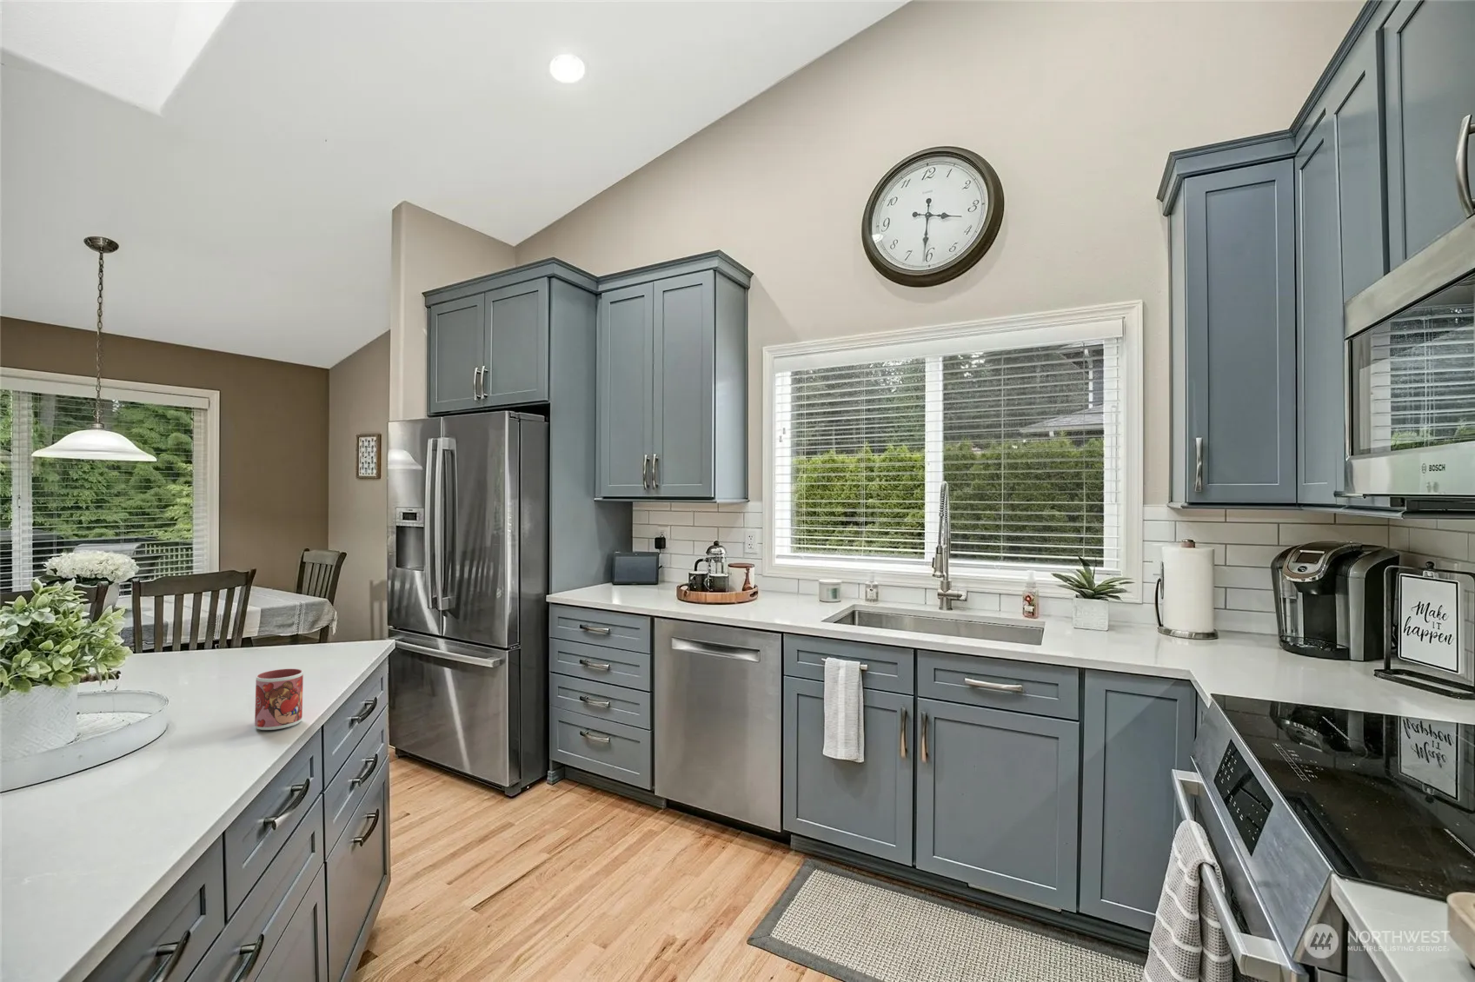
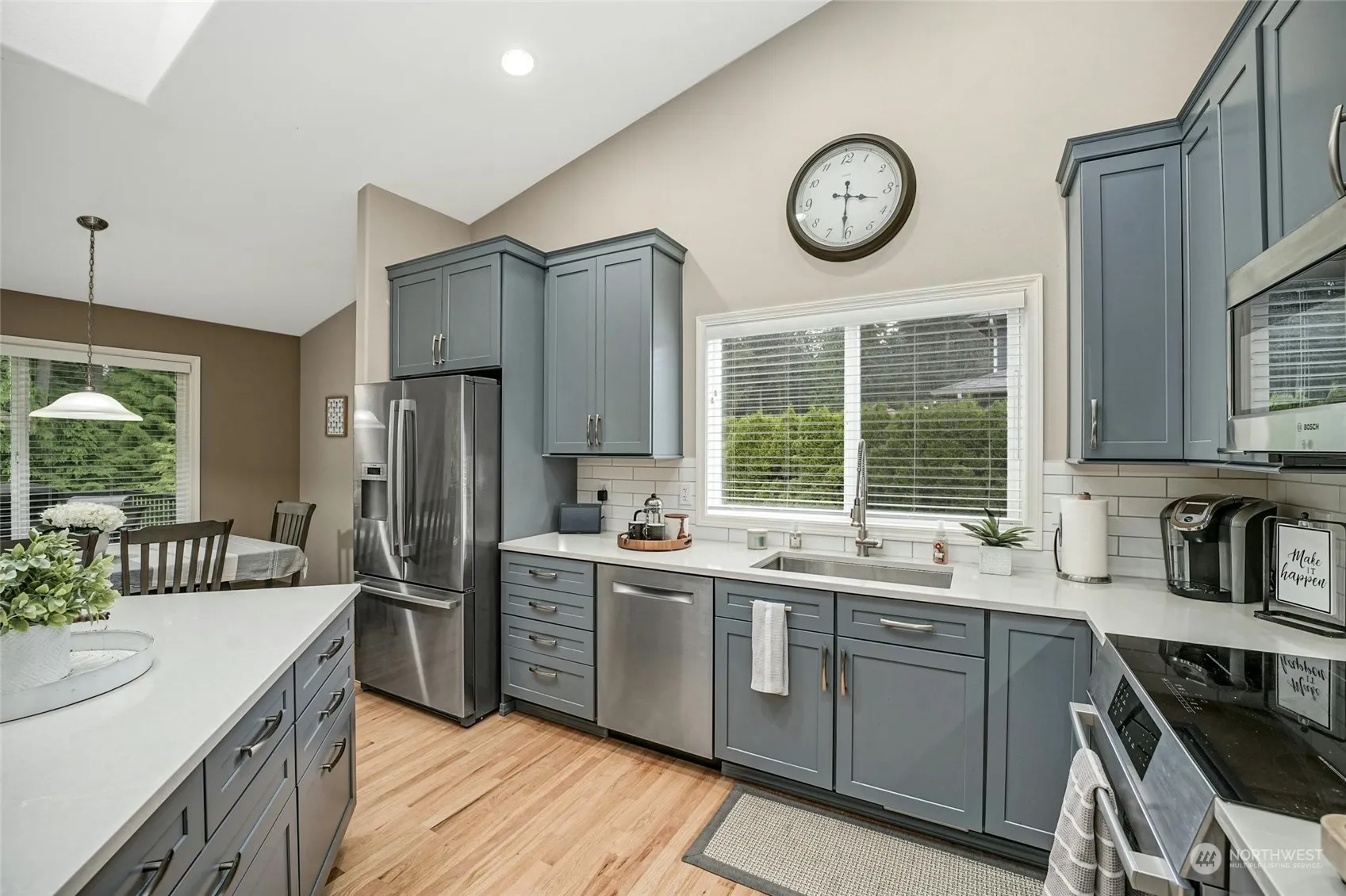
- mug (279, 696)
